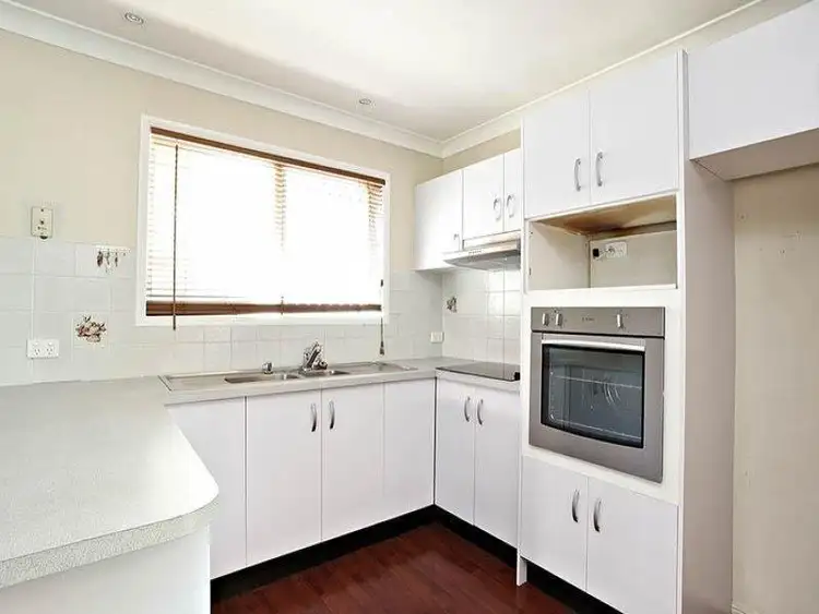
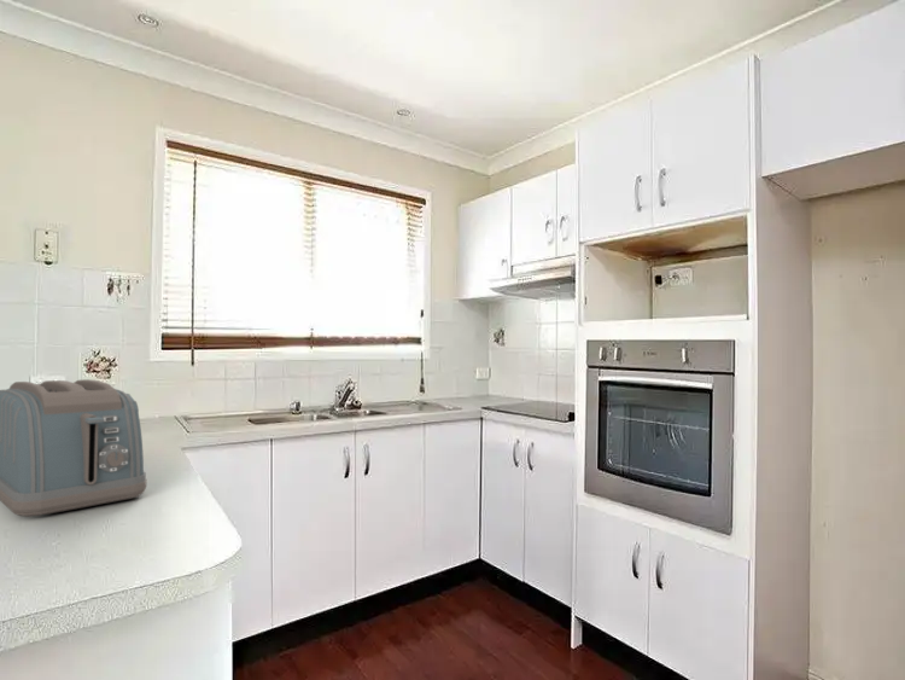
+ toaster (62, 435)
